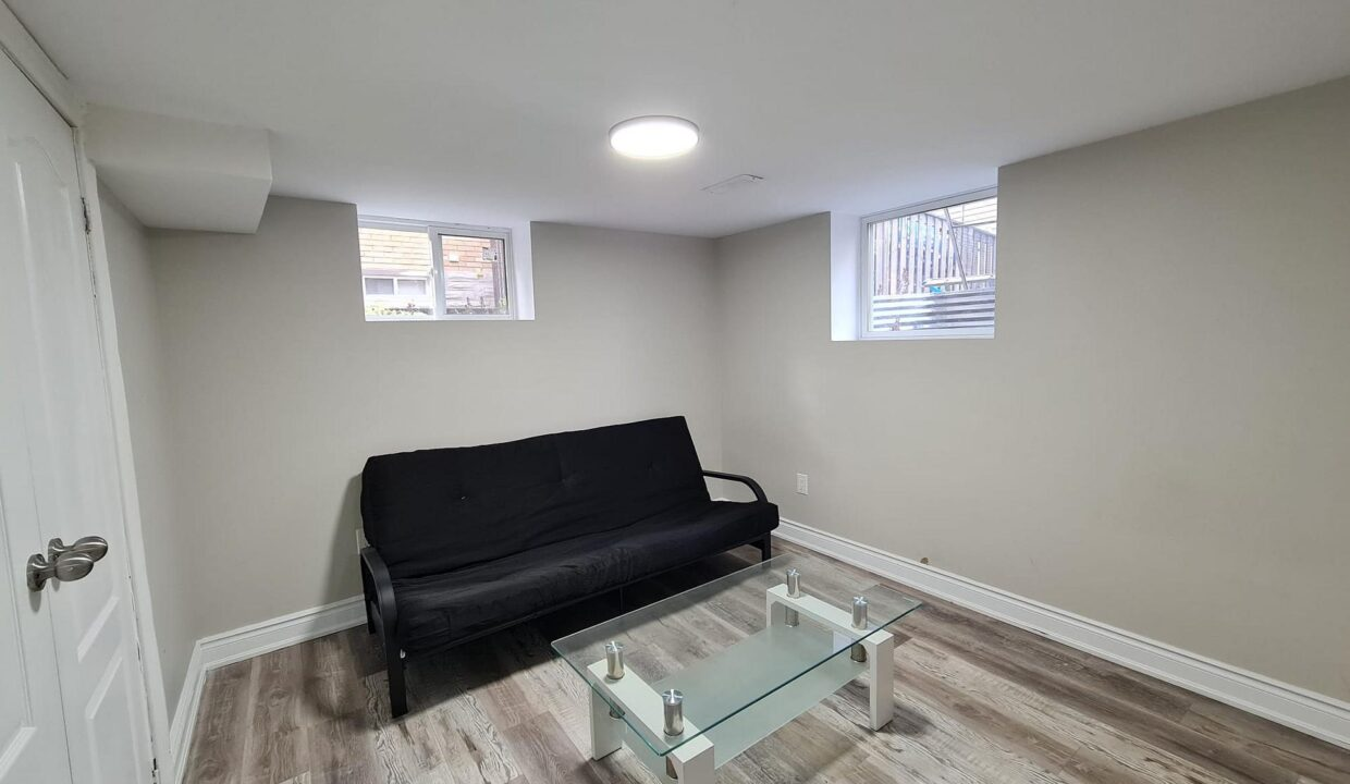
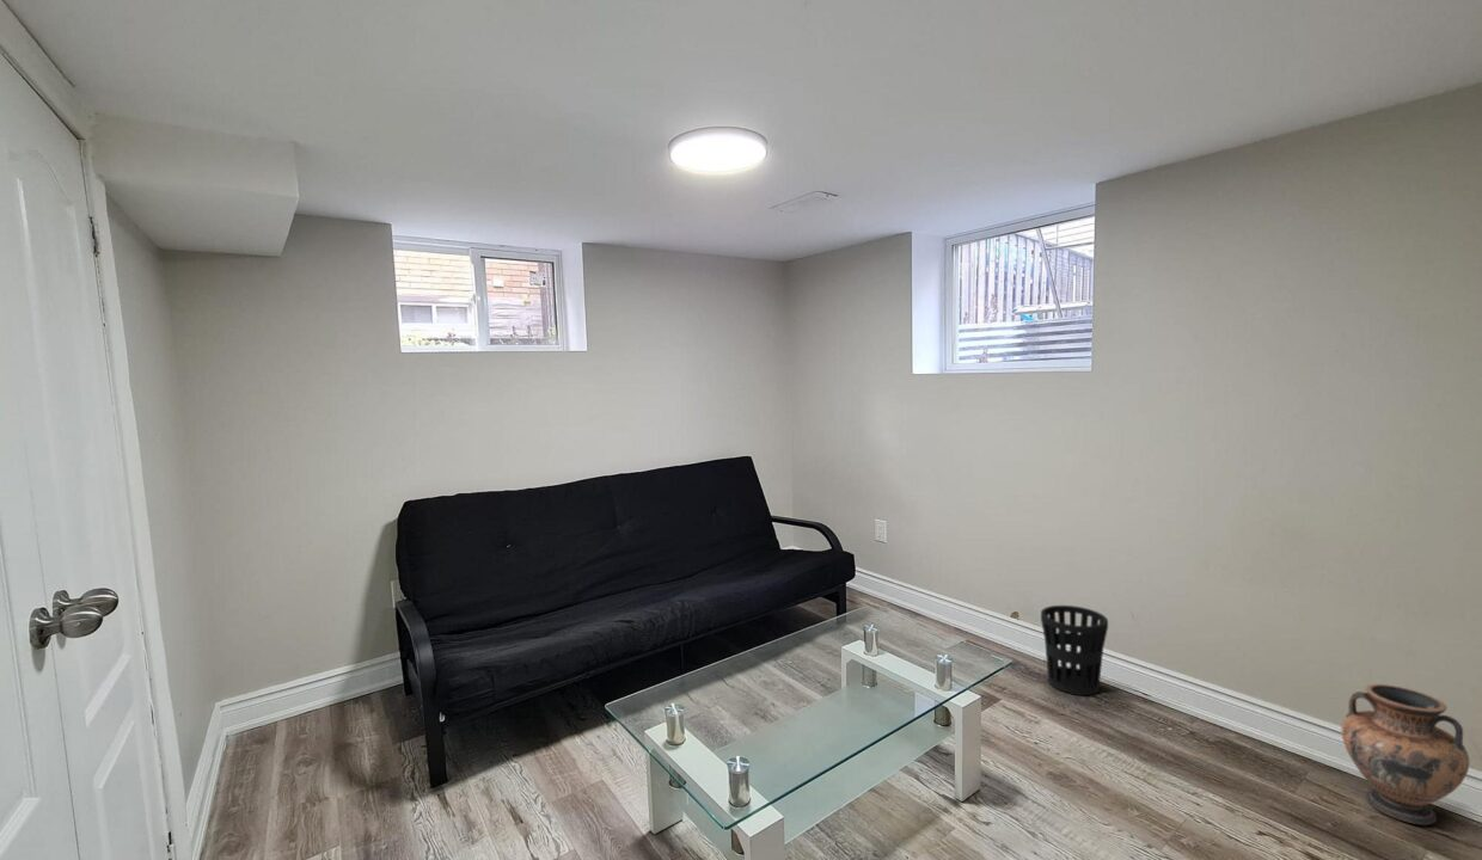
+ wastebasket (1073, 650)
+ vase (1401, 752)
